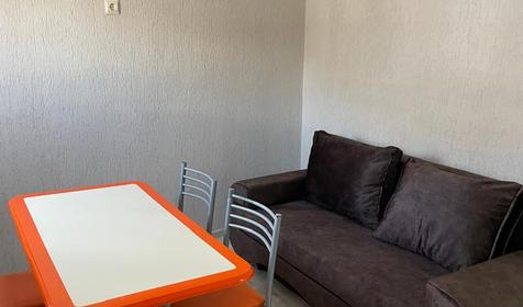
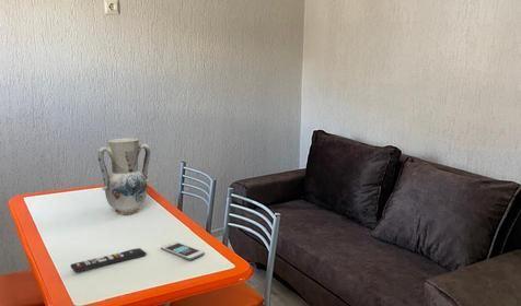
+ smartphone (182, 250)
+ vase (125, 175)
+ remote control (109, 259)
